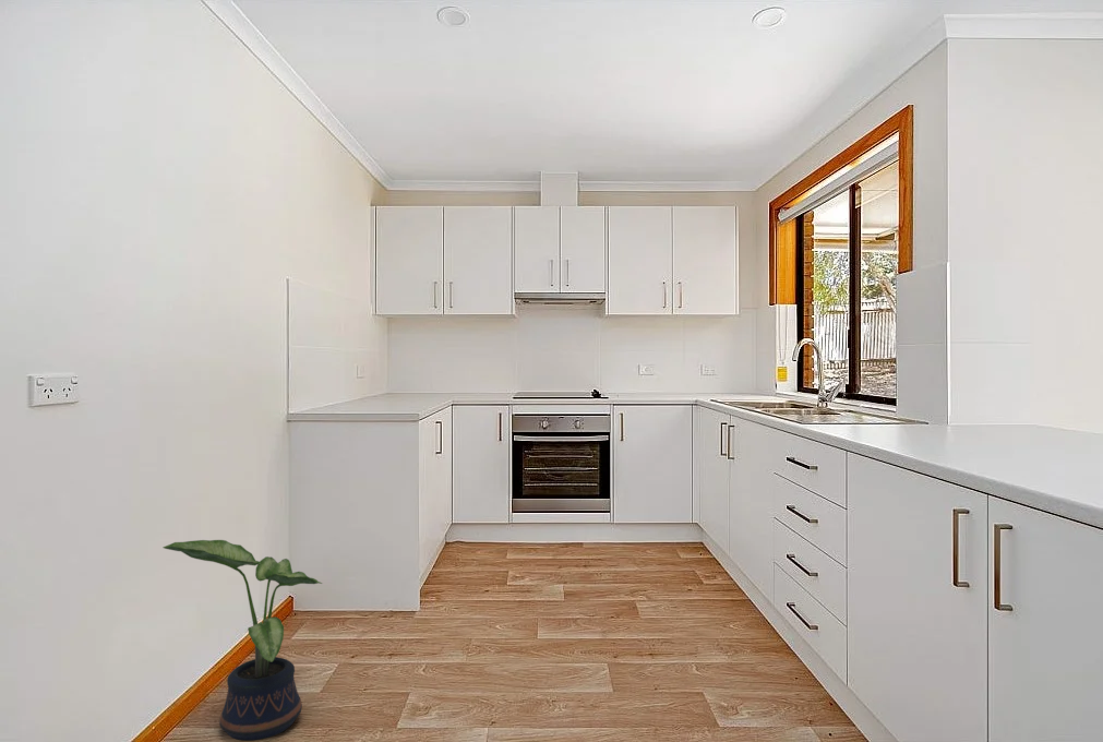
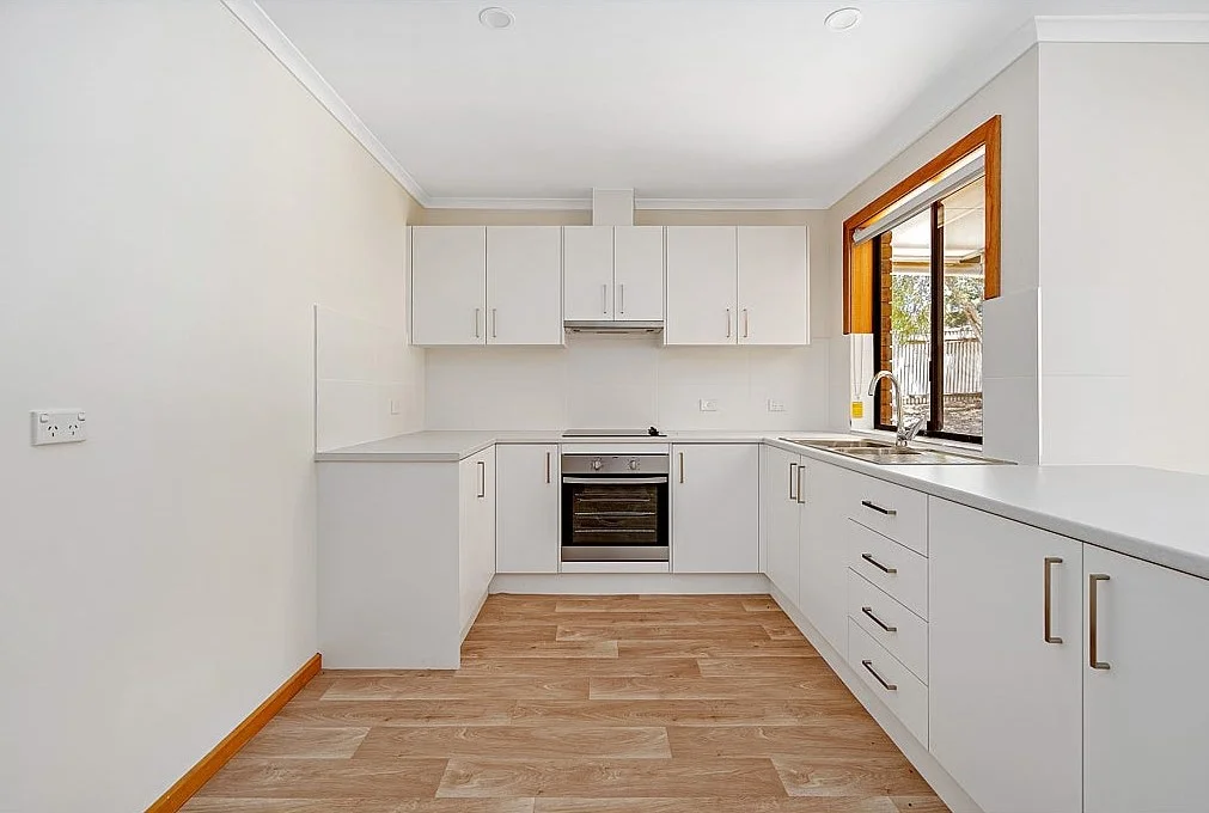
- potted plant (262, 623)
